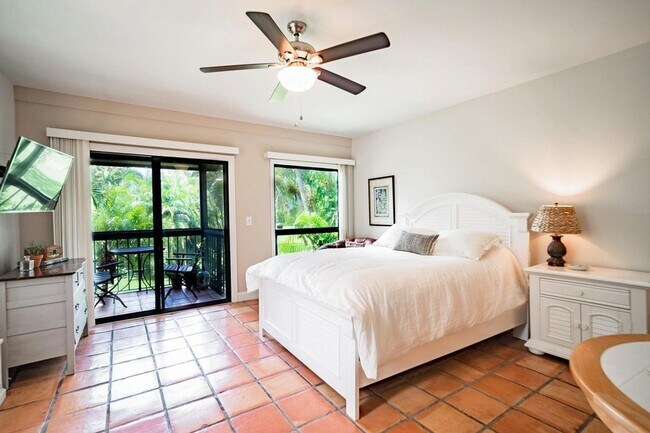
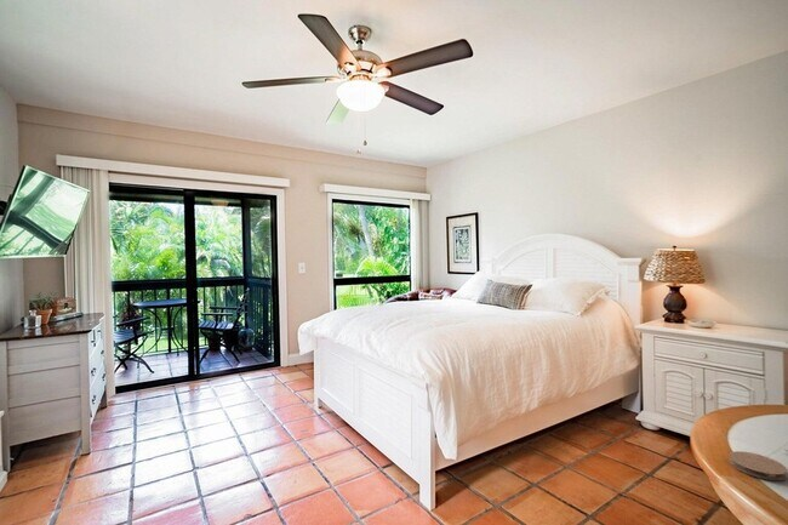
+ coaster (756, 464)
